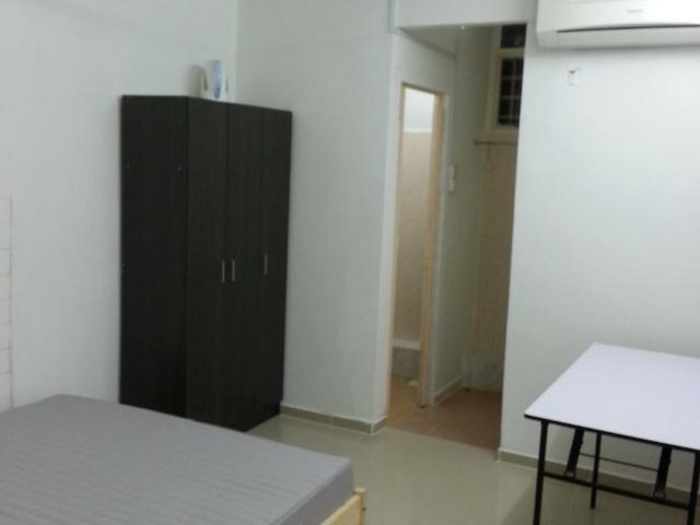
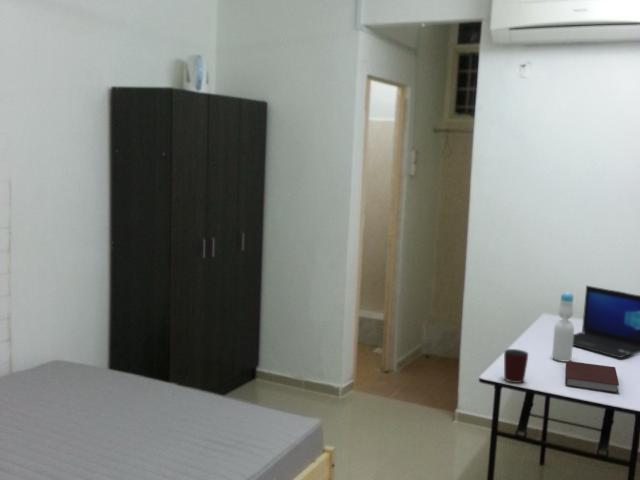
+ notebook (590, 375)
+ bottle (564, 326)
+ mug (515, 365)
+ laptop (603, 319)
